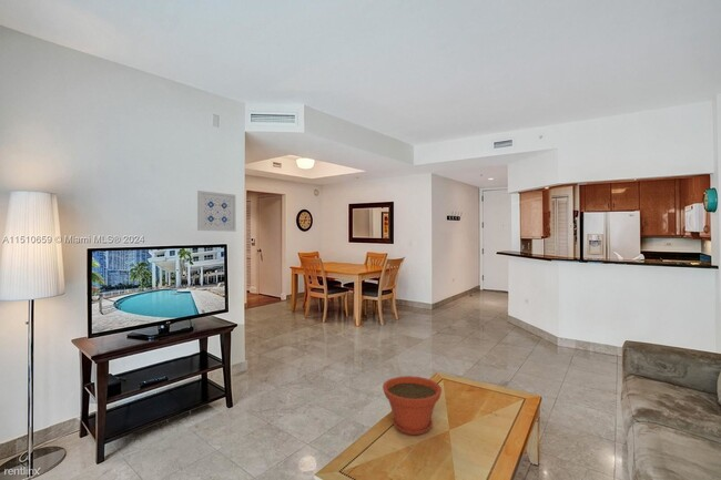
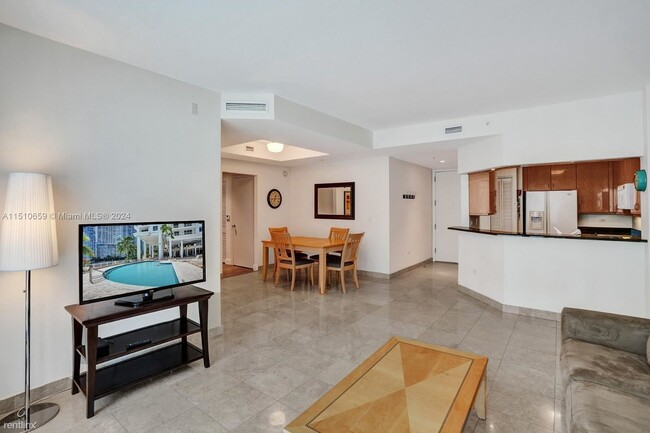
- plant pot (412, 406)
- wall art (217, 212)
